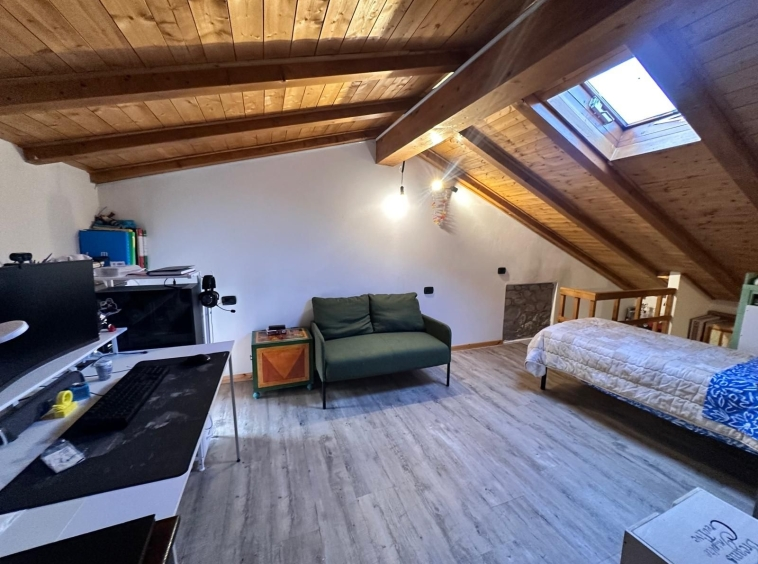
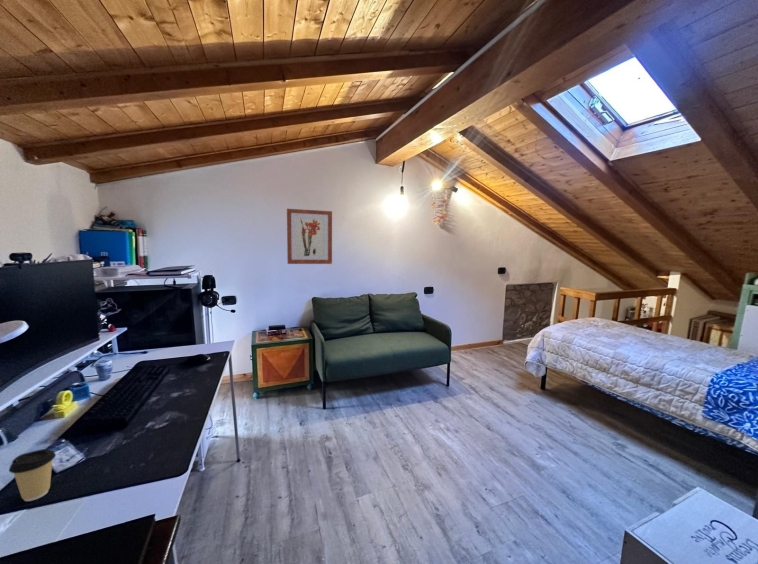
+ wall art (310, 237)
+ coffee cup (34, 475)
